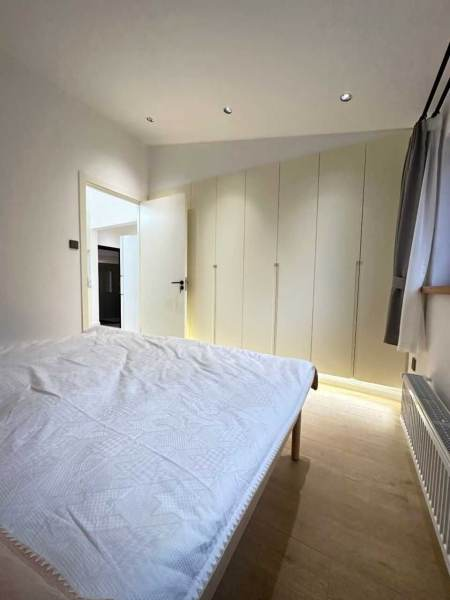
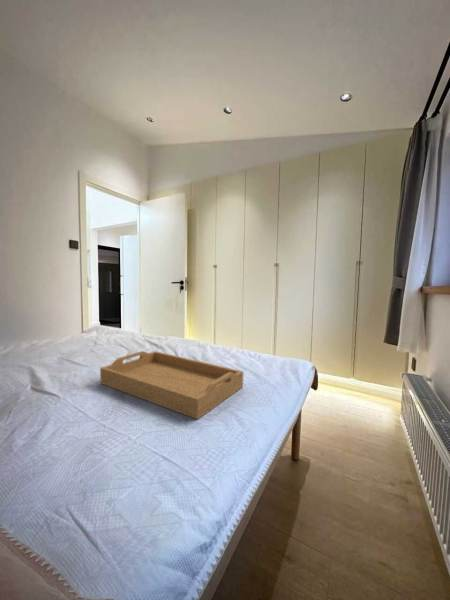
+ serving tray (171, 375)
